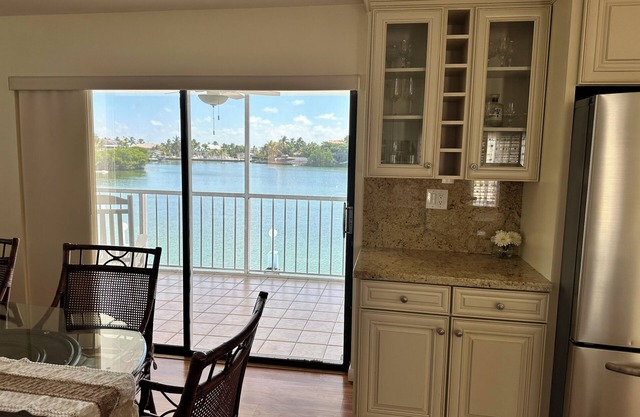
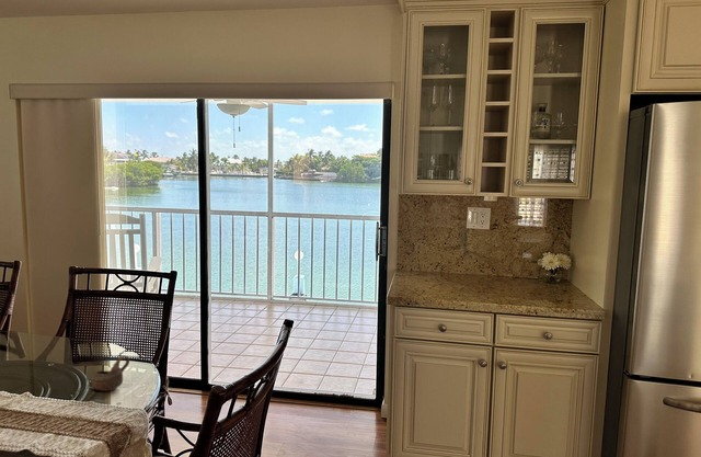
+ cup (112, 374)
